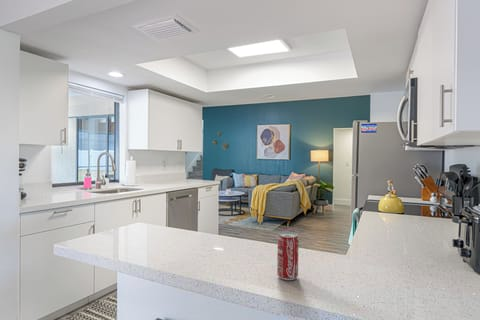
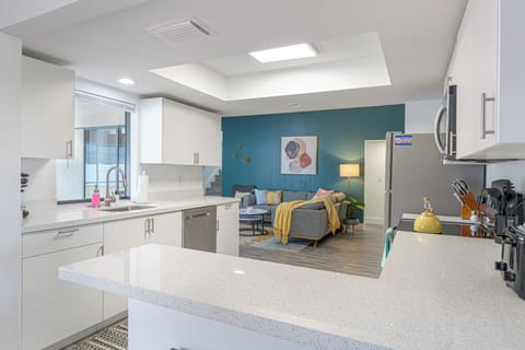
- beverage can (287, 255)
